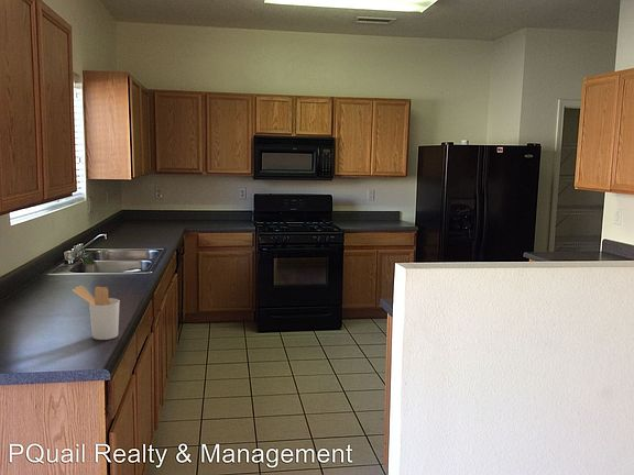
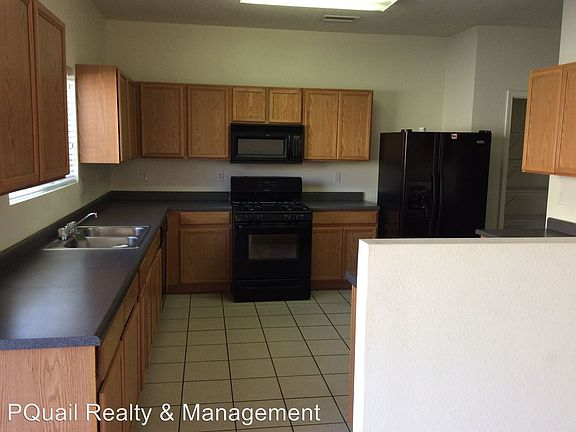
- utensil holder (96, 310)
